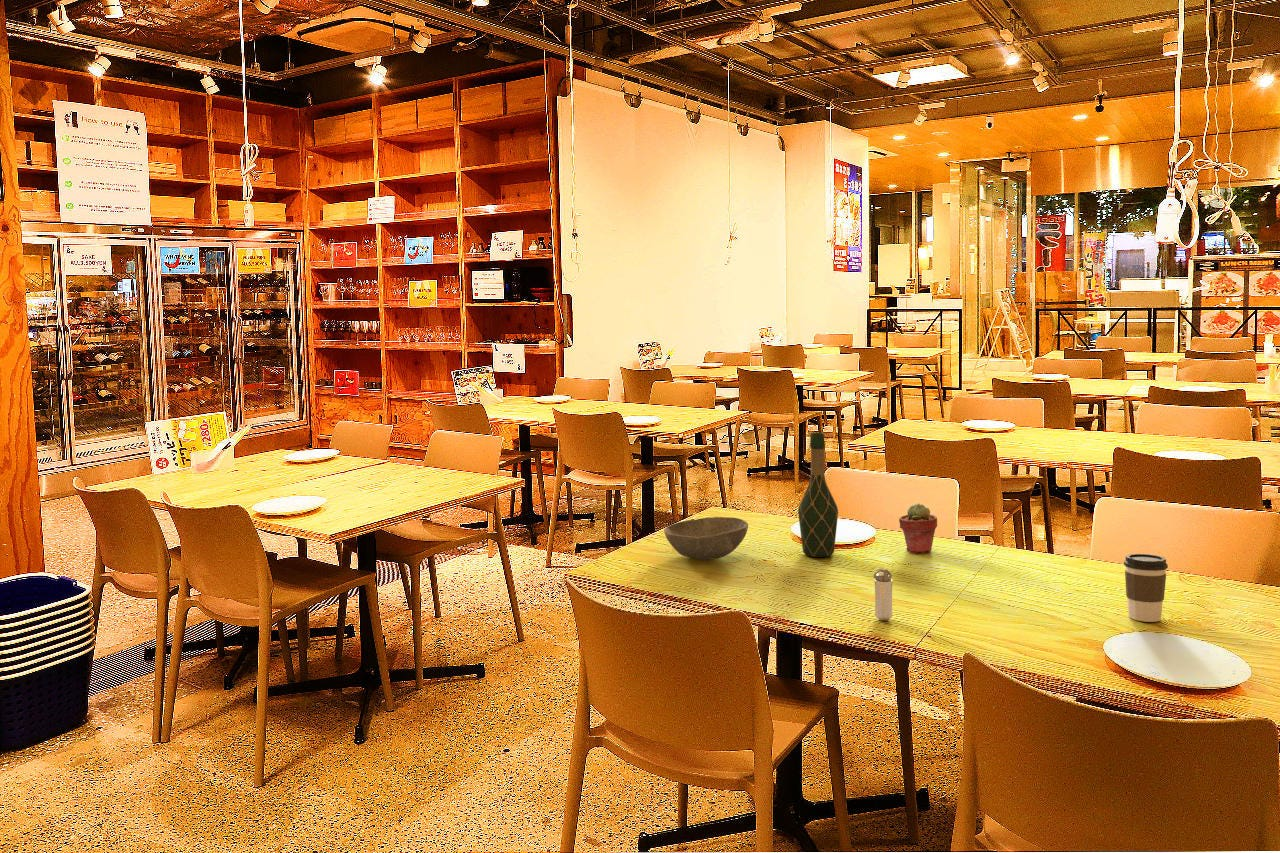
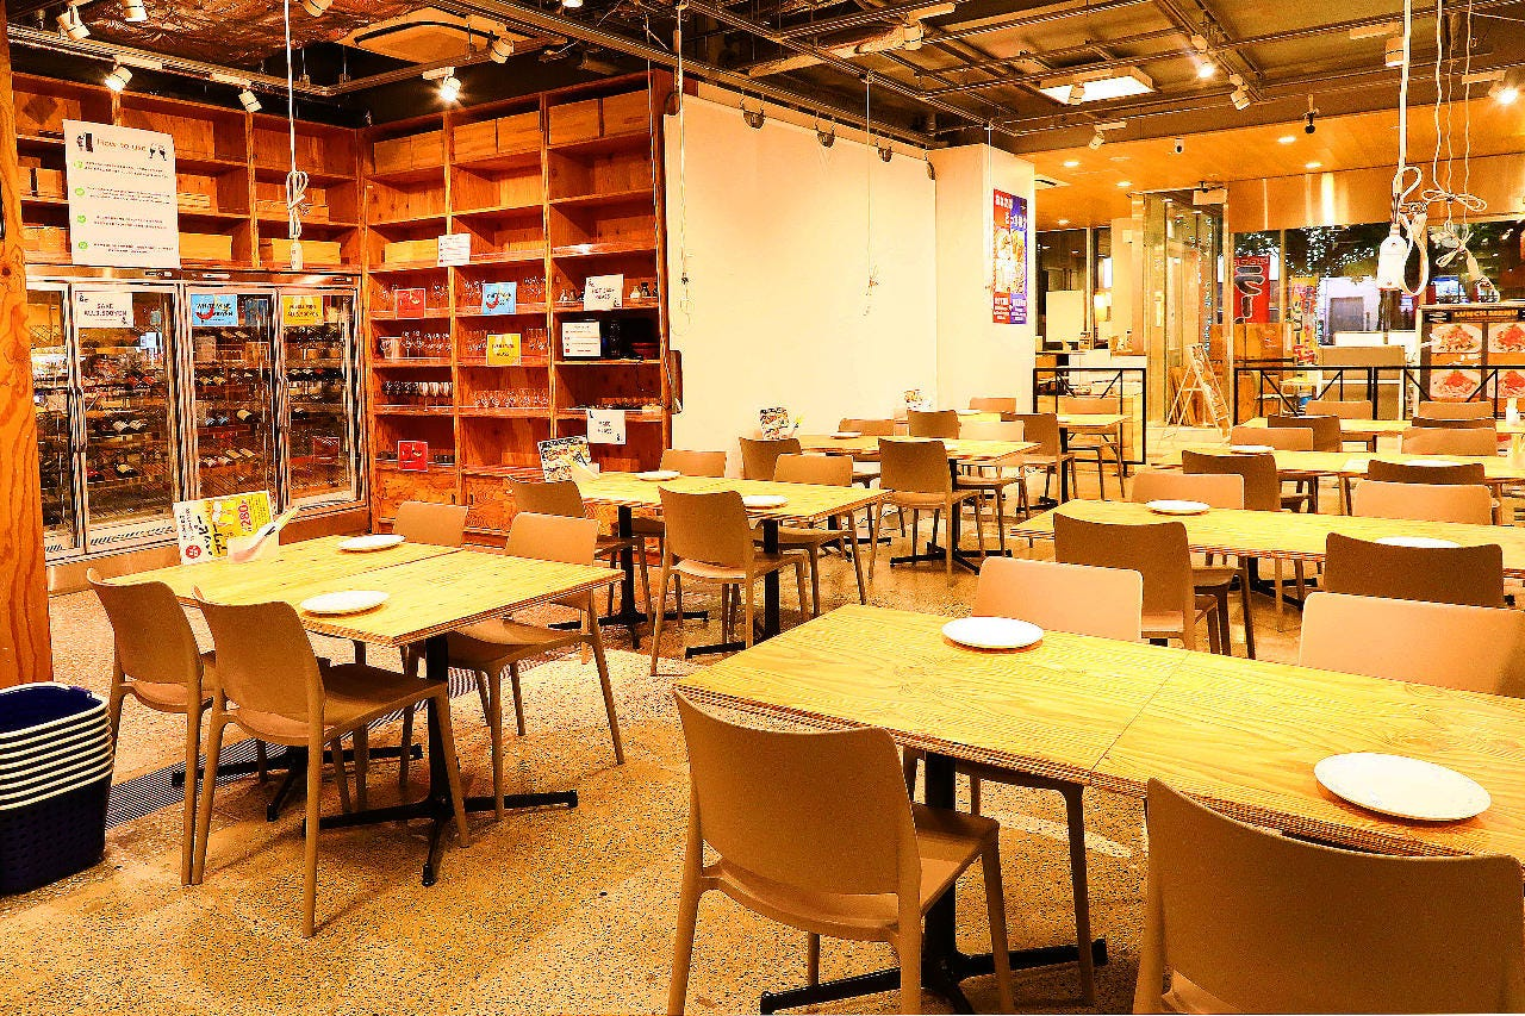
- bowl (706, 540)
- coffee cup (1145, 587)
- wine bottle (817, 494)
- potted succulent (918, 527)
- shaker (883, 594)
